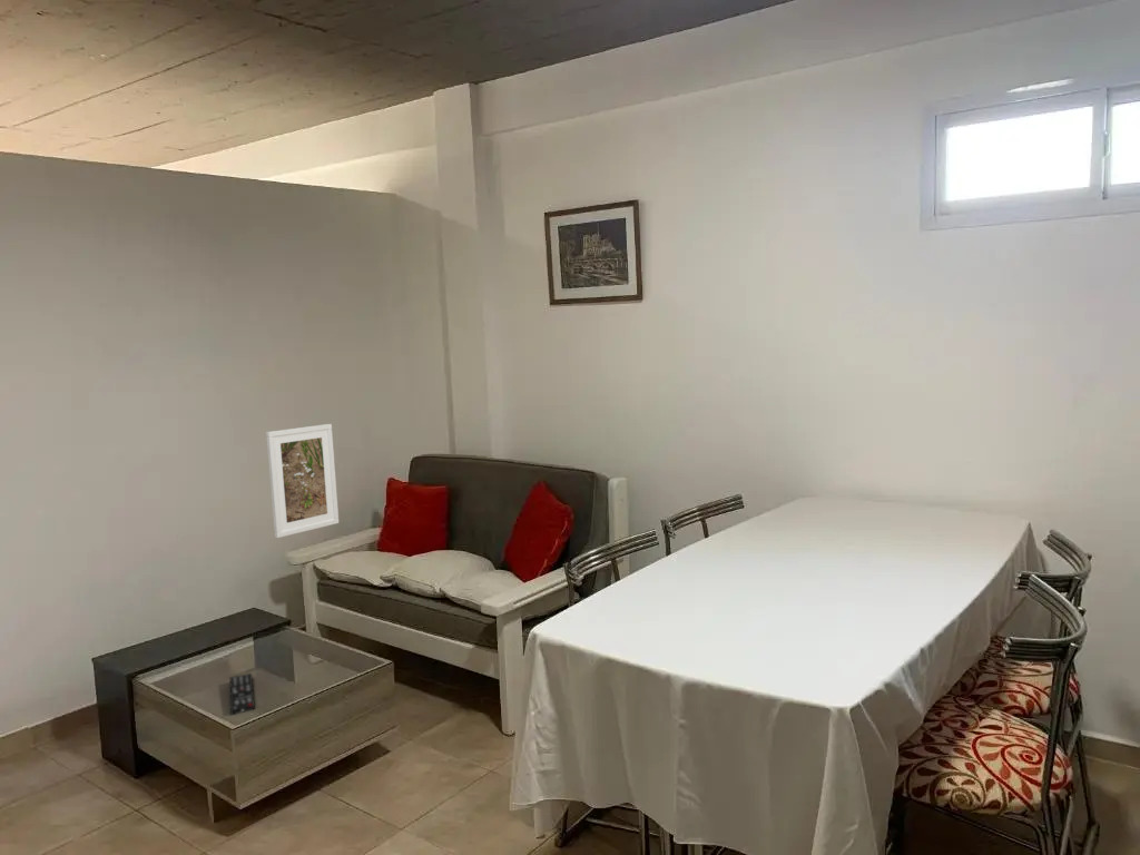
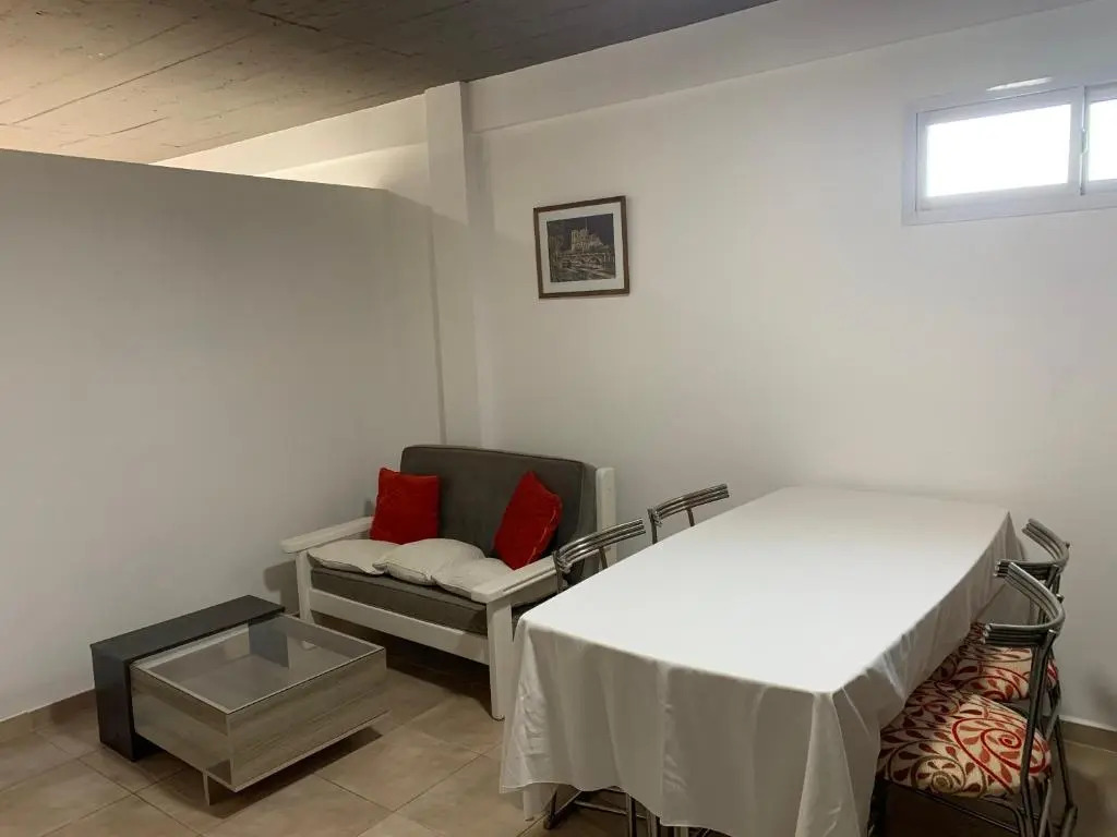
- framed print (303, 479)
- remote control (242, 692)
